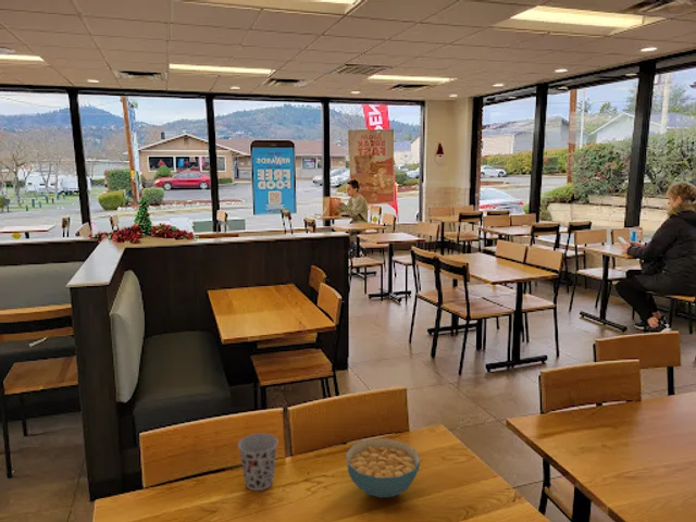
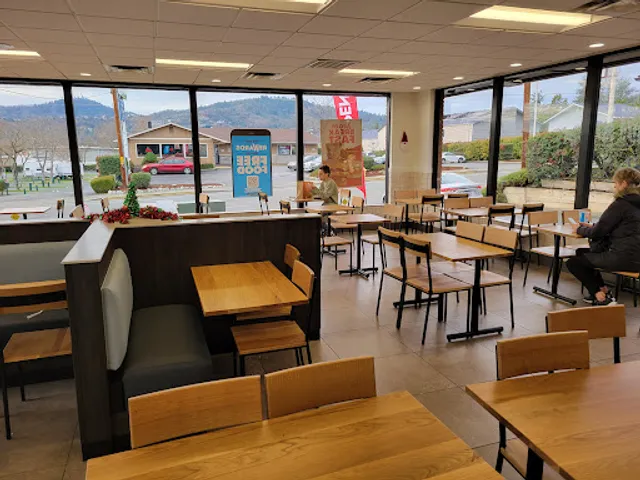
- cup (258, 462)
- cereal bowl (382, 473)
